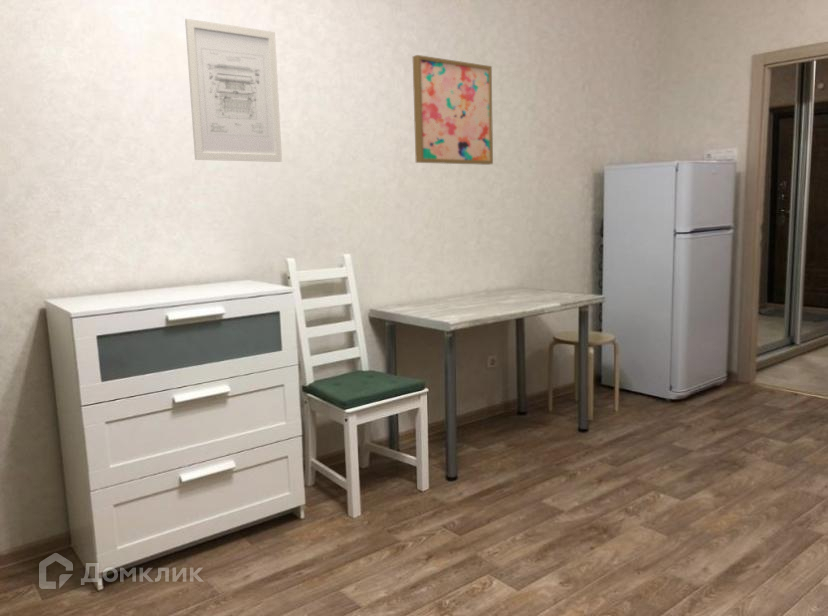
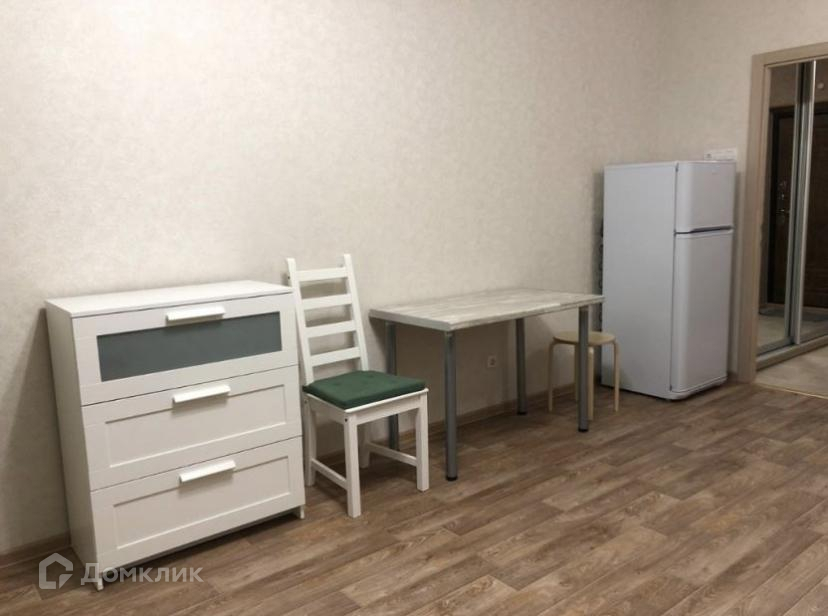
- wall art (454, 112)
- wall art (236, 94)
